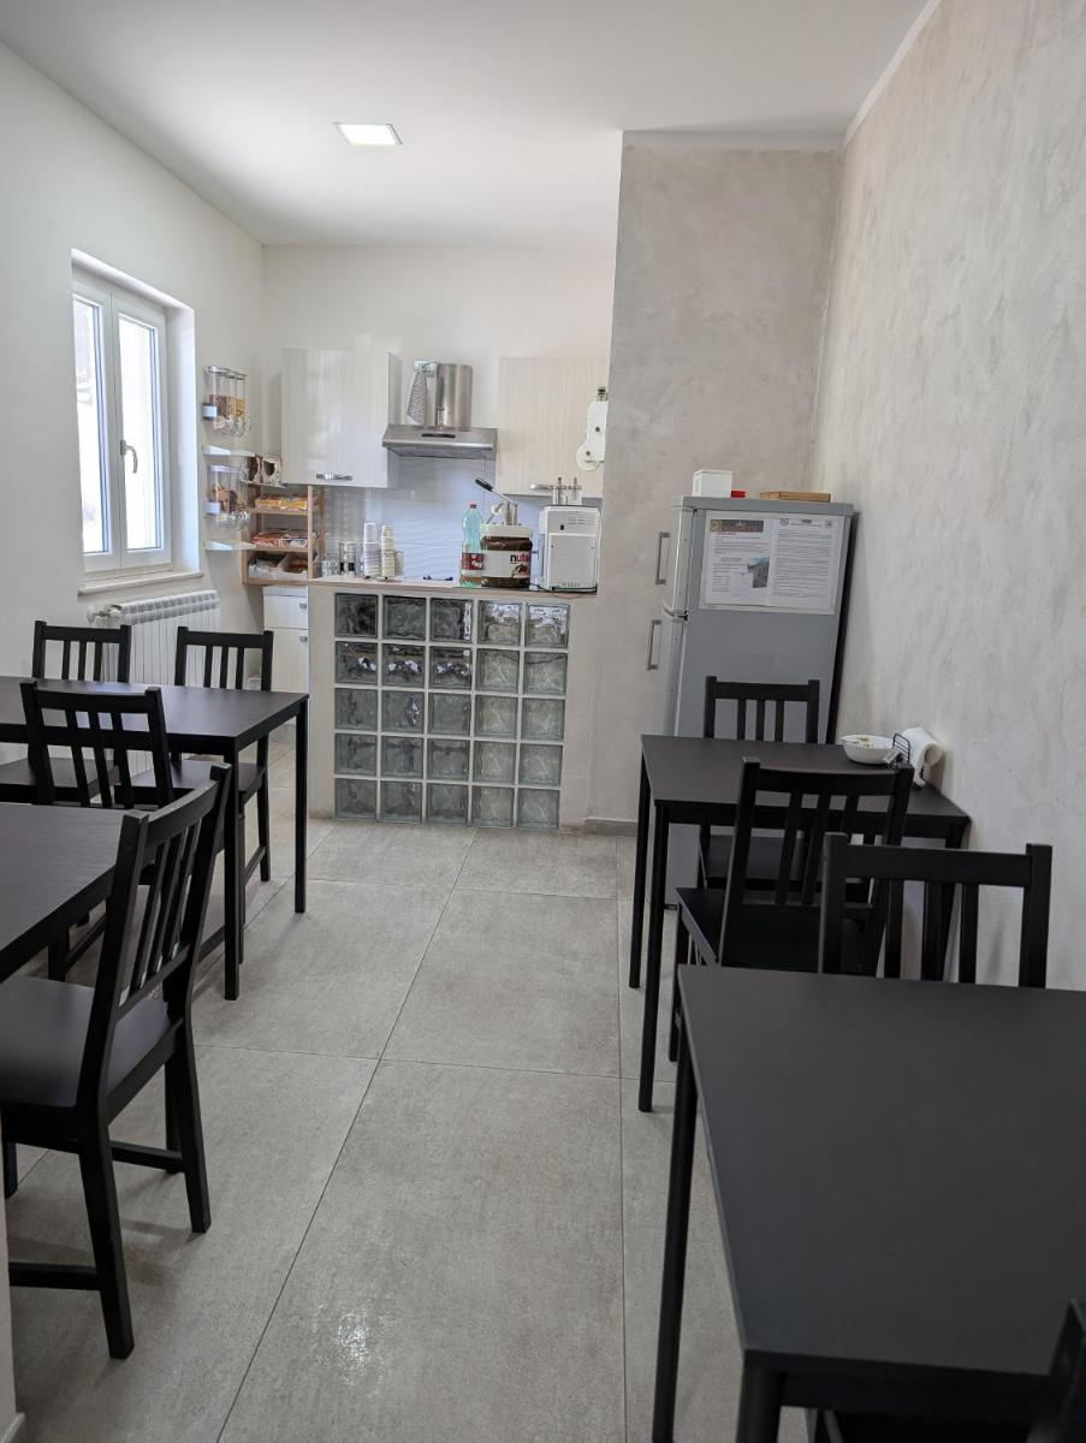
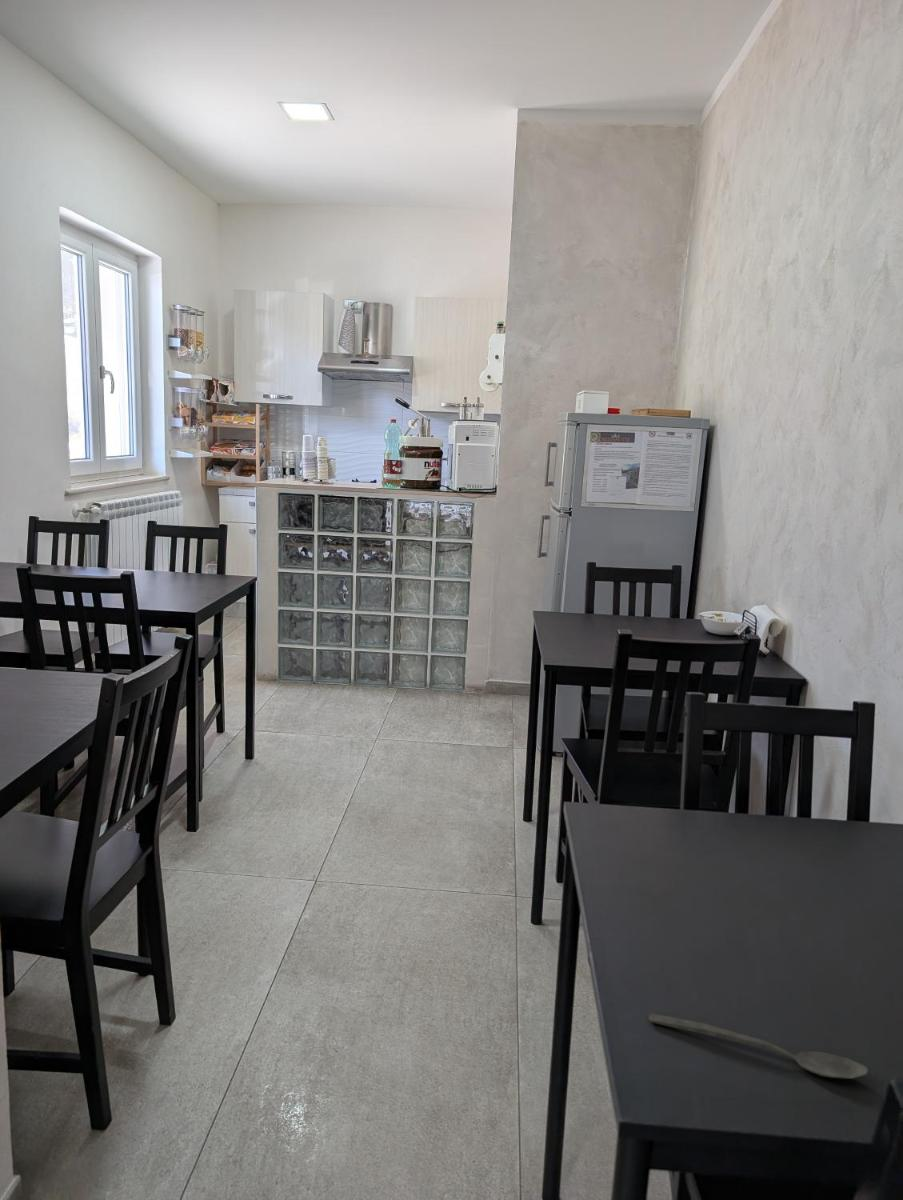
+ spoon (753, 1042)
